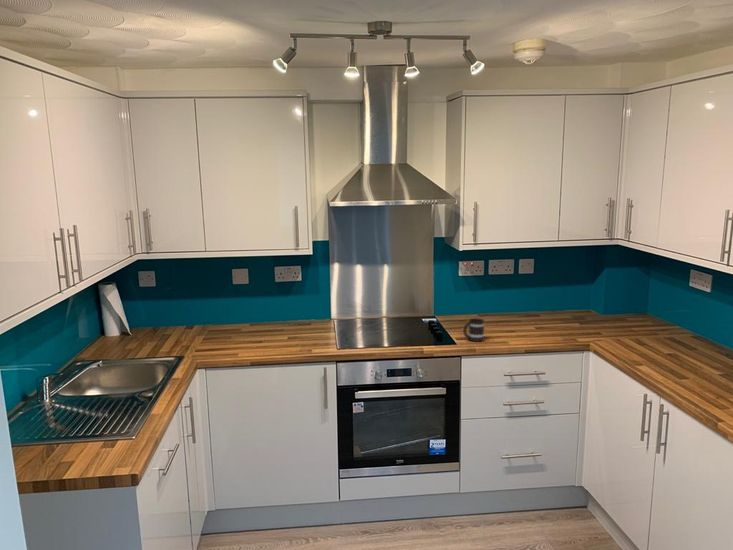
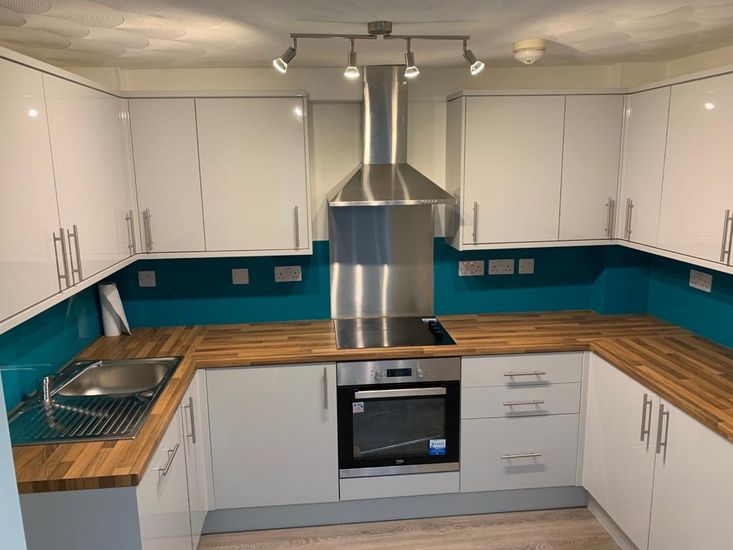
- mug (473, 330)
